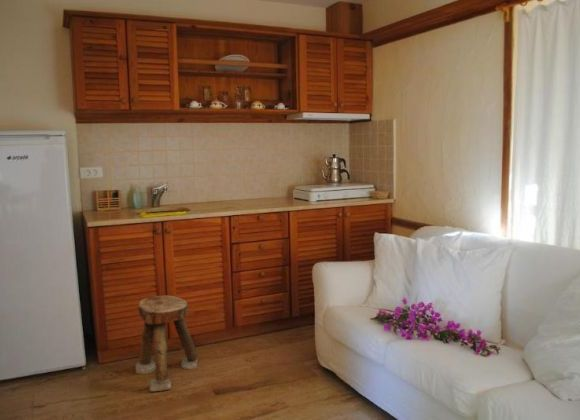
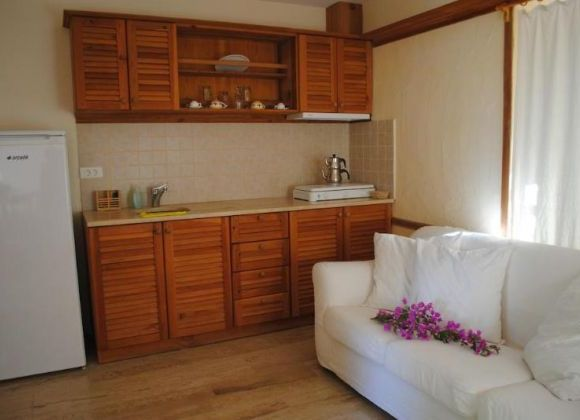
- stool (165, 338)
